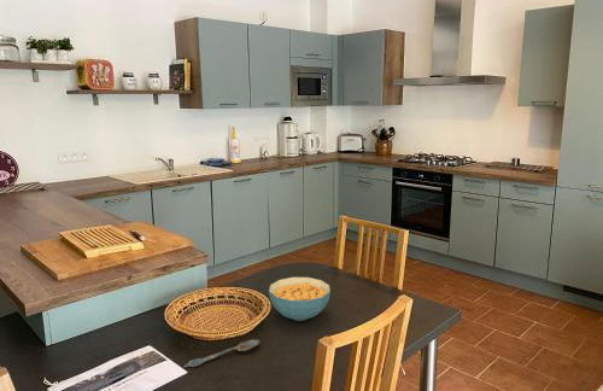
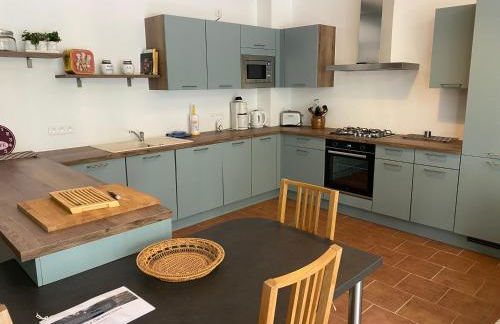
- spoon (223, 352)
- cereal bowl (299, 302)
